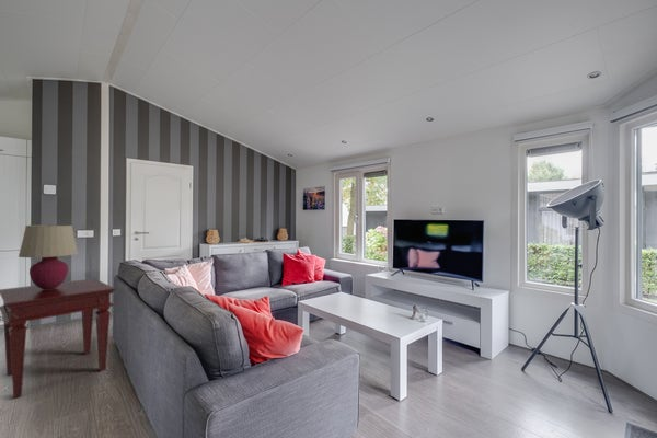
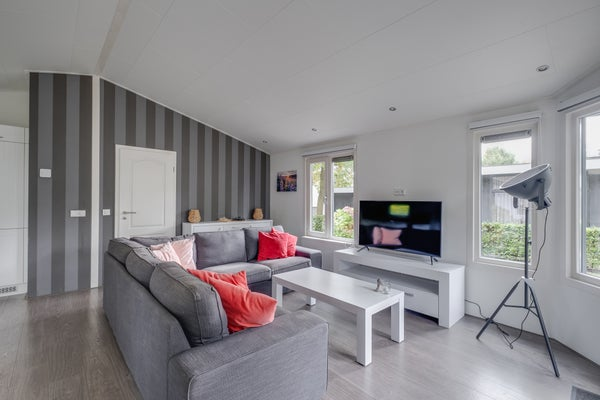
- side table (56, 315)
- table lamp (49, 256)
